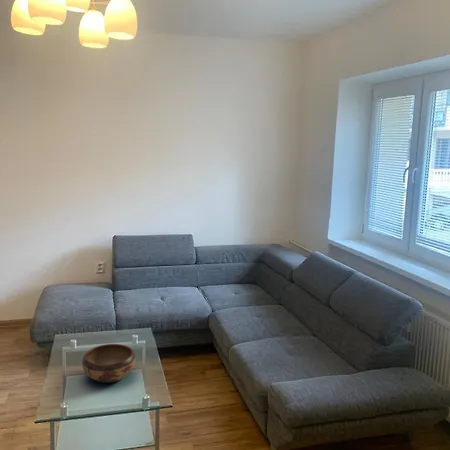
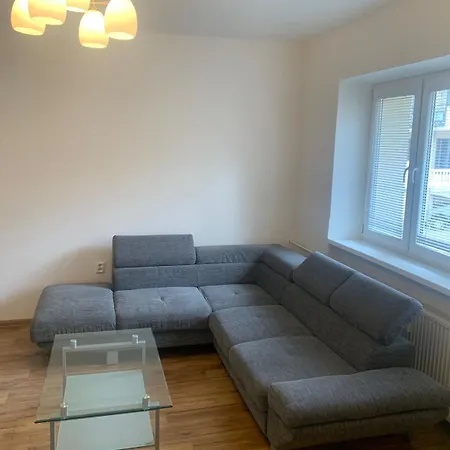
- decorative bowl (109, 365)
